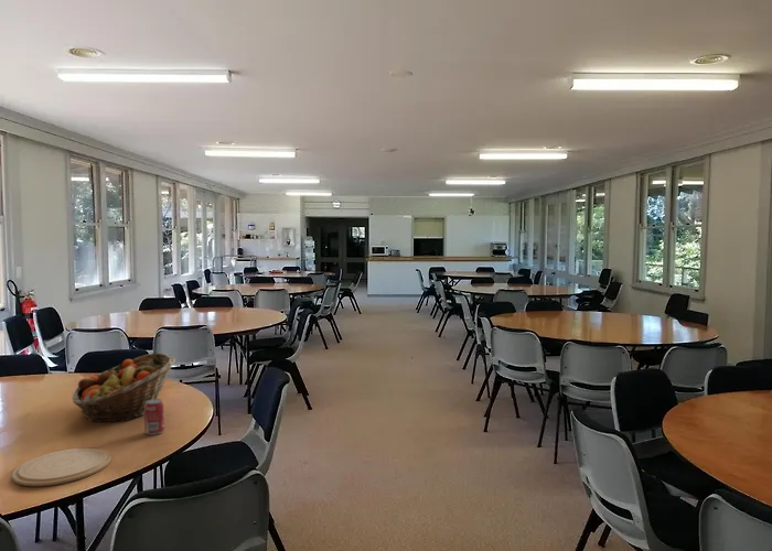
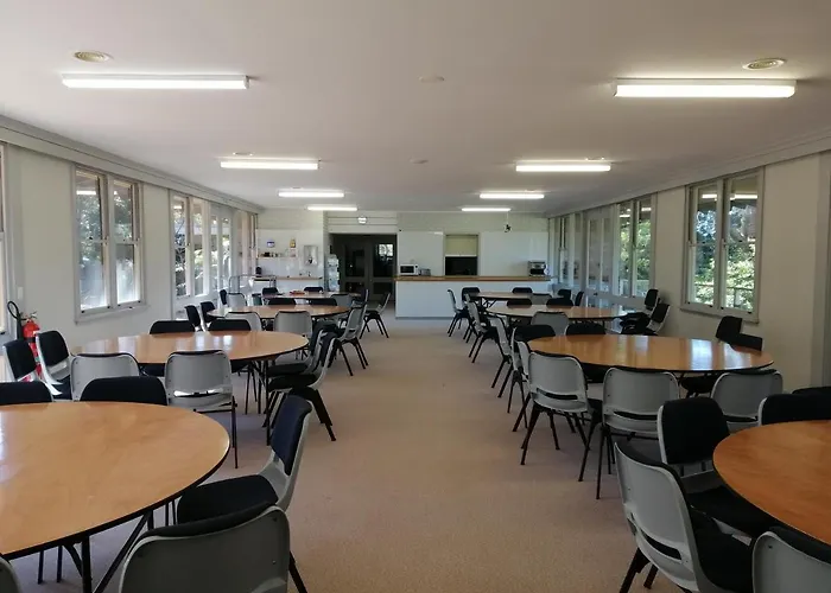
- fruit basket (125, 385)
- plate (63, 464)
- beverage can (154, 417)
